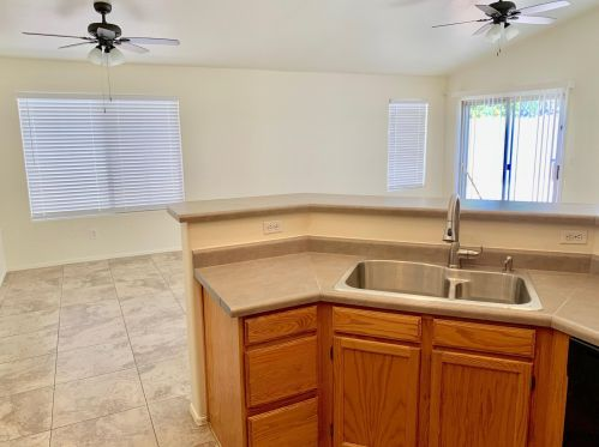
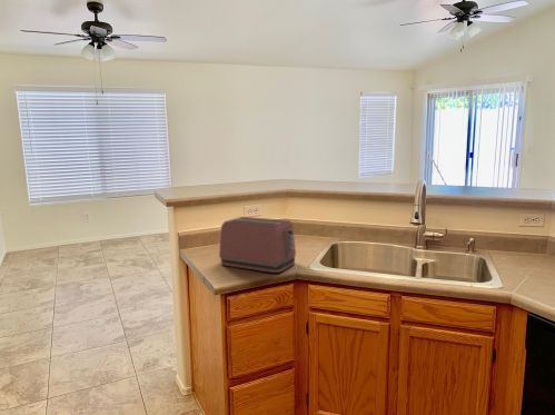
+ toaster (259, 243)
